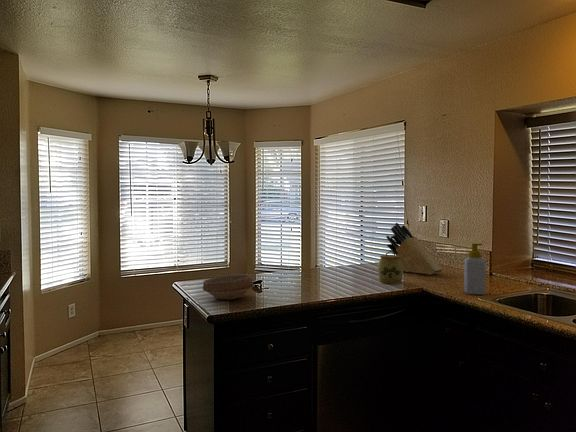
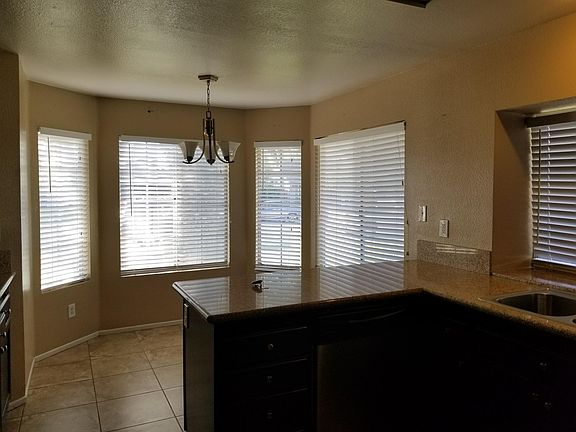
- knife block (413, 247)
- soap bottle (474, 268)
- bowl (228, 286)
- jar (390, 266)
